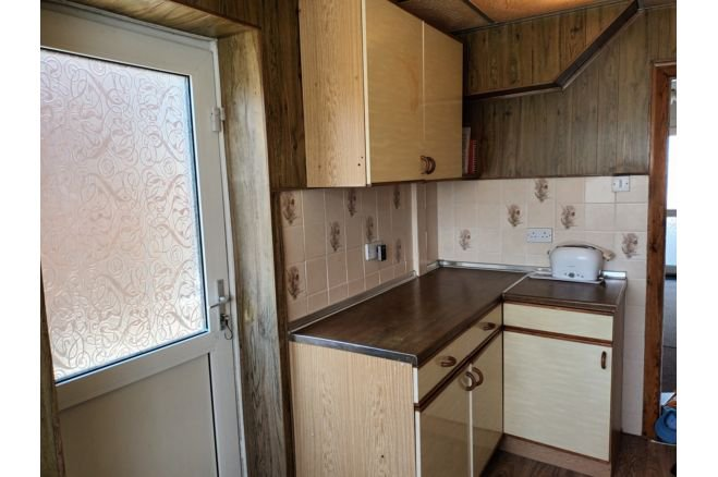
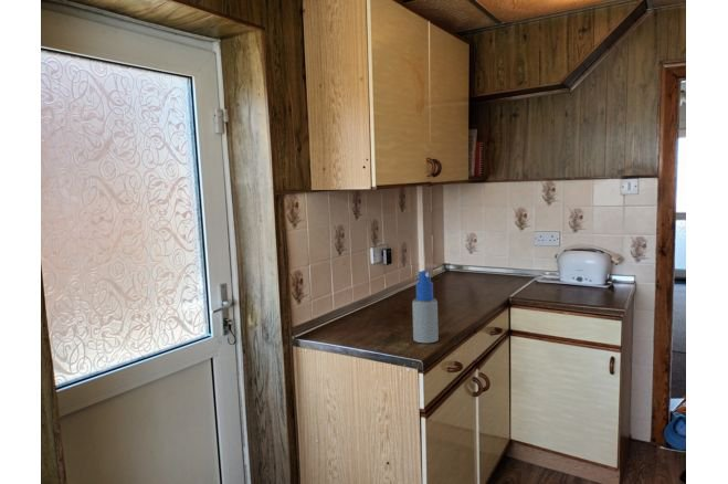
+ spray bottle (424, 305)
